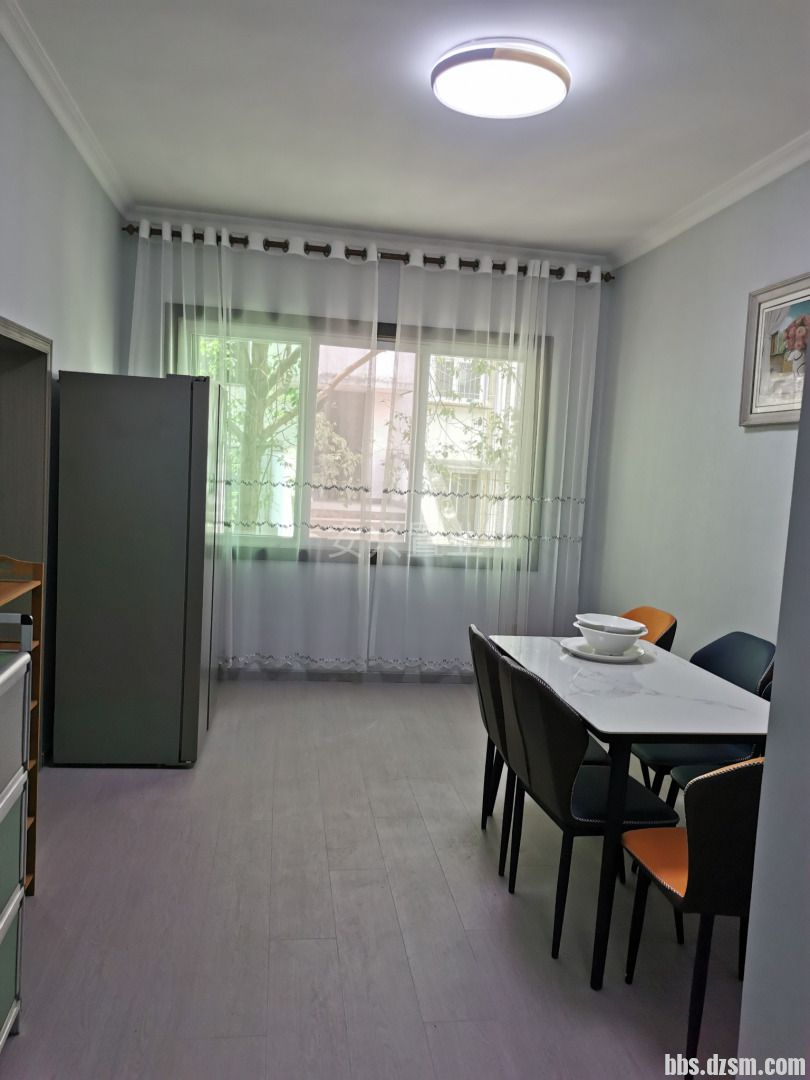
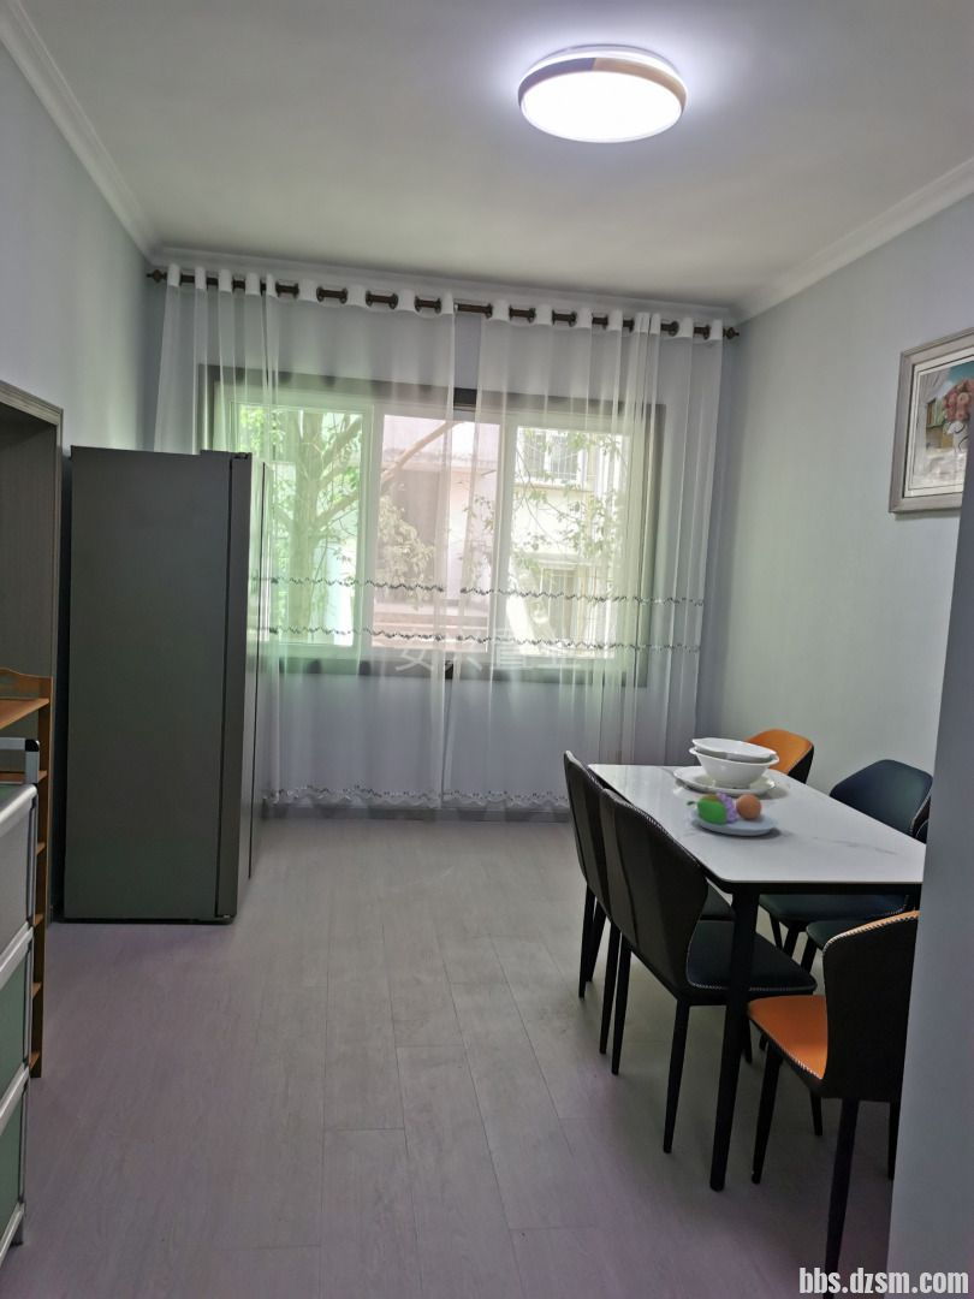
+ fruit bowl (730, 808)
